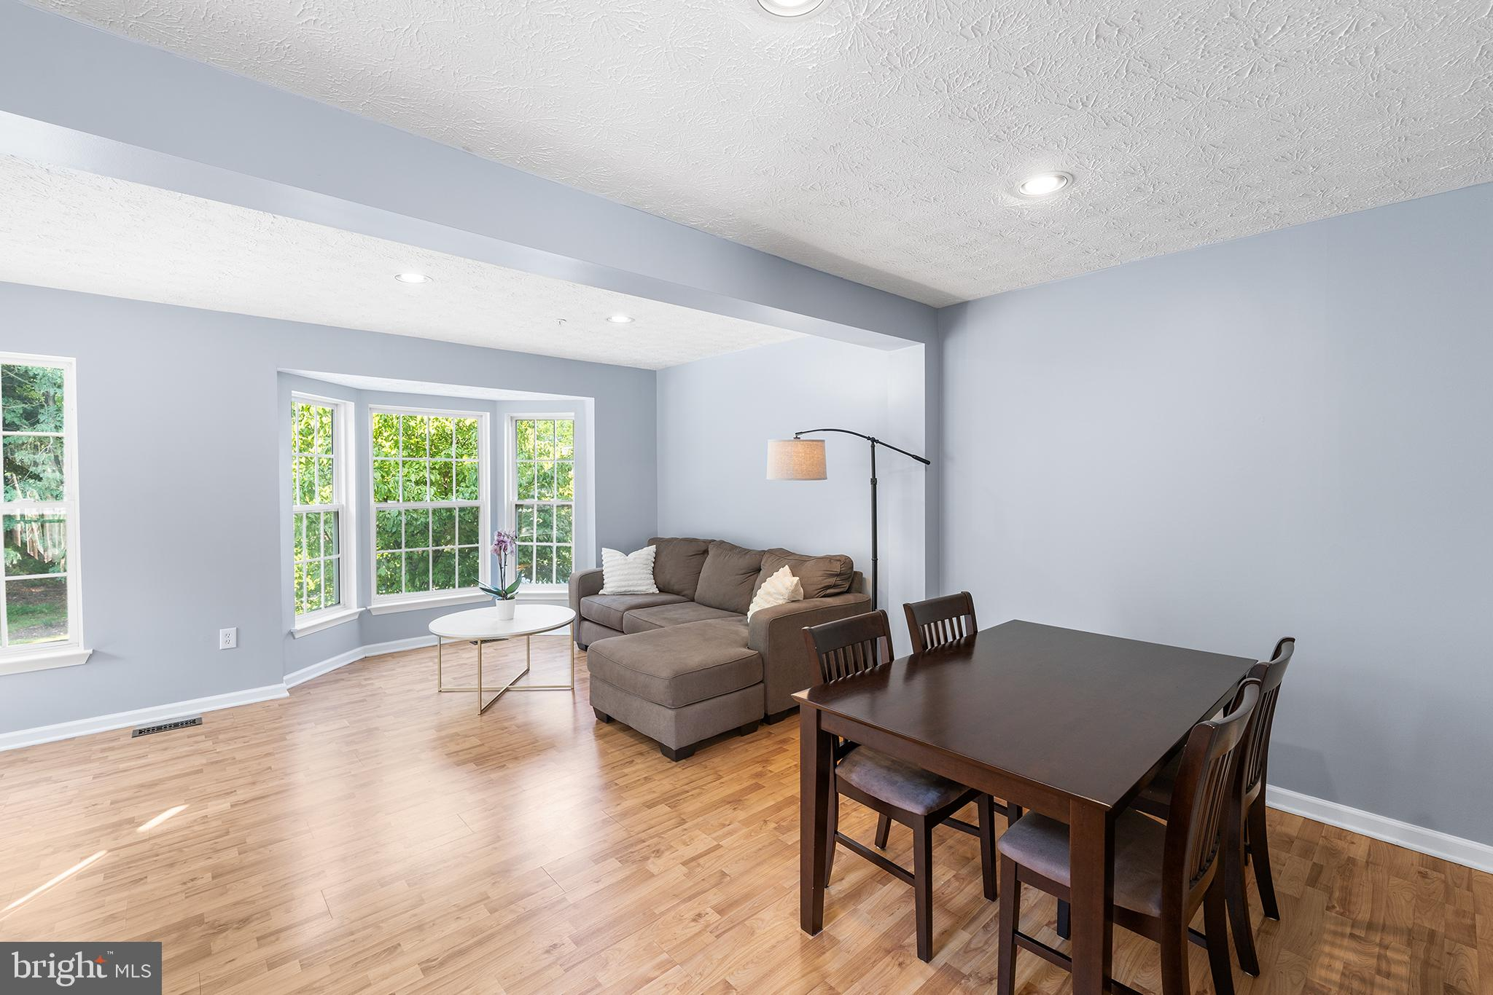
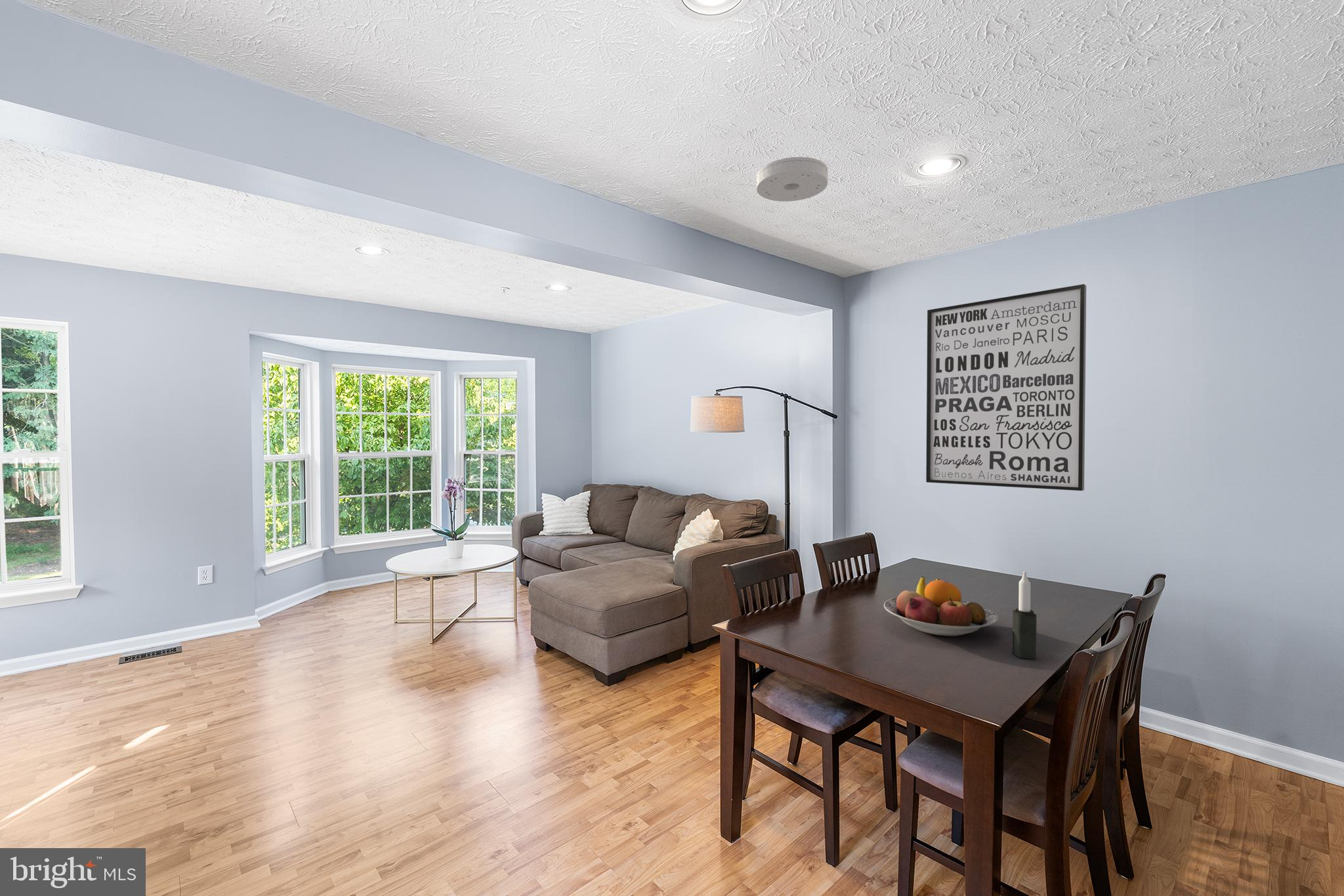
+ wall art (999, 392)
+ candle (1024, 613)
+ smoke detector (791, 180)
+ fruit bowl (938, 605)
